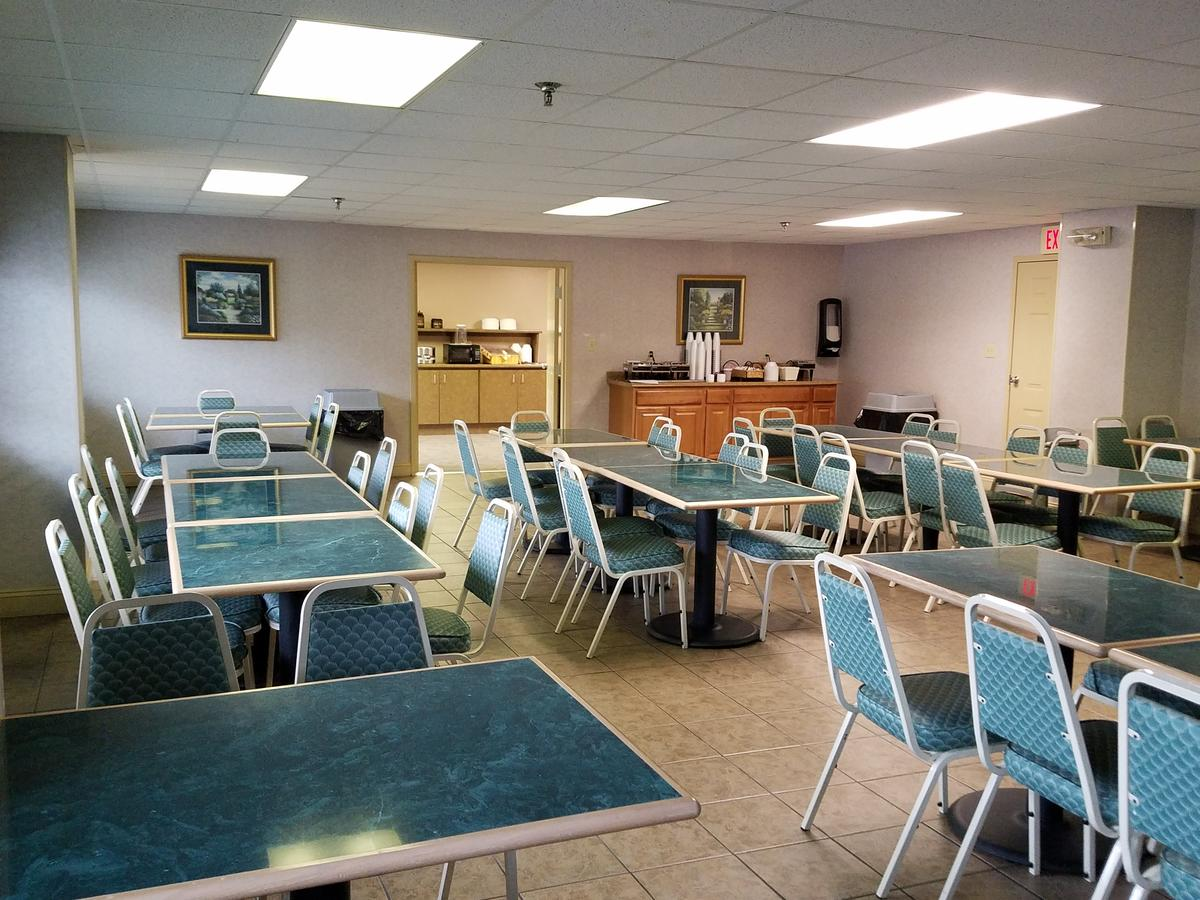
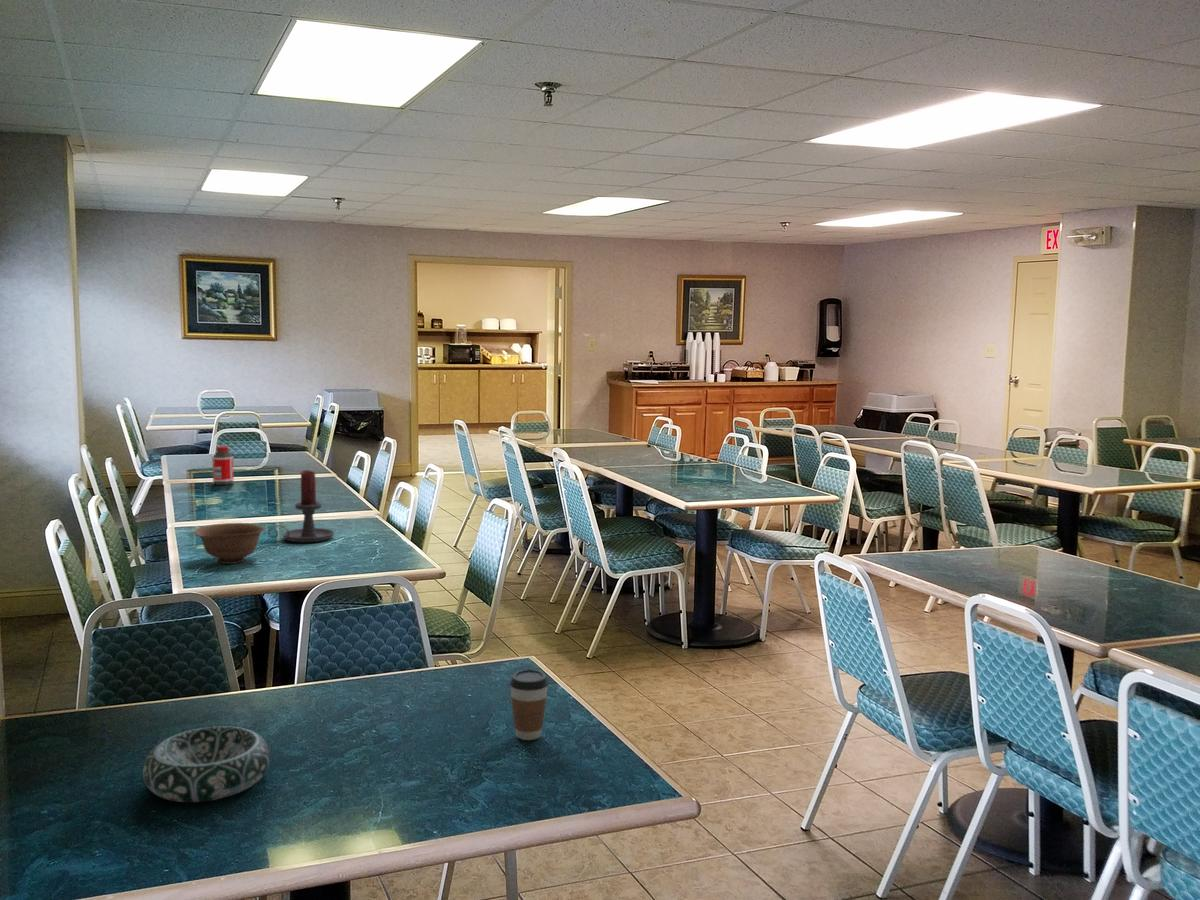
+ bowl (231, 544)
+ candle holder (300, 505)
+ bottle (223, 465)
+ decorative bowl (208, 763)
+ coffee cup (528, 705)
